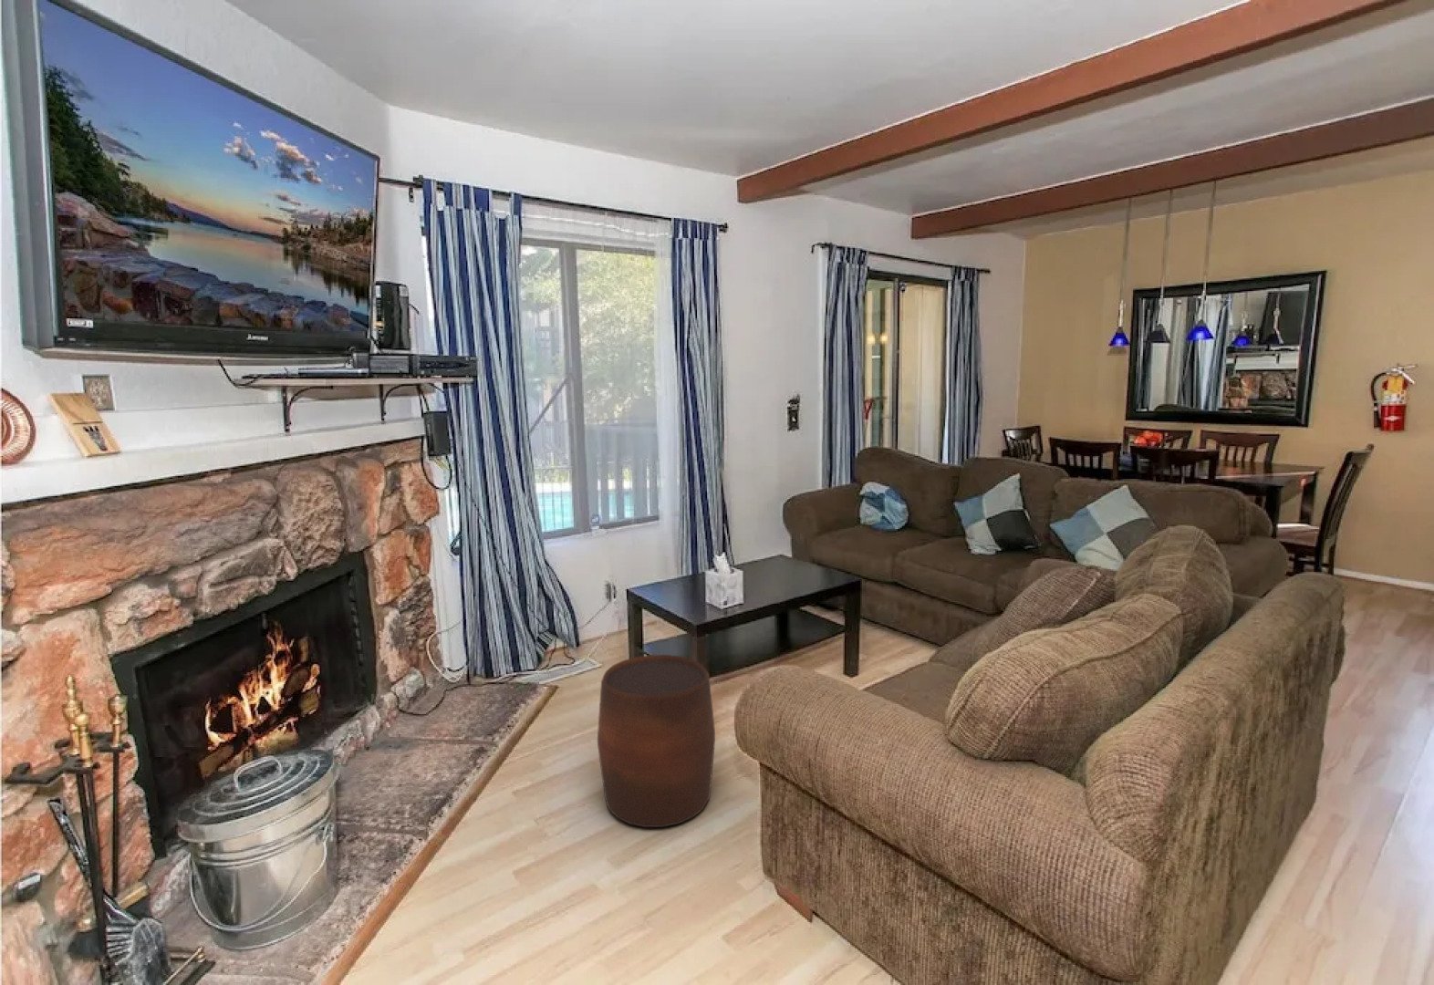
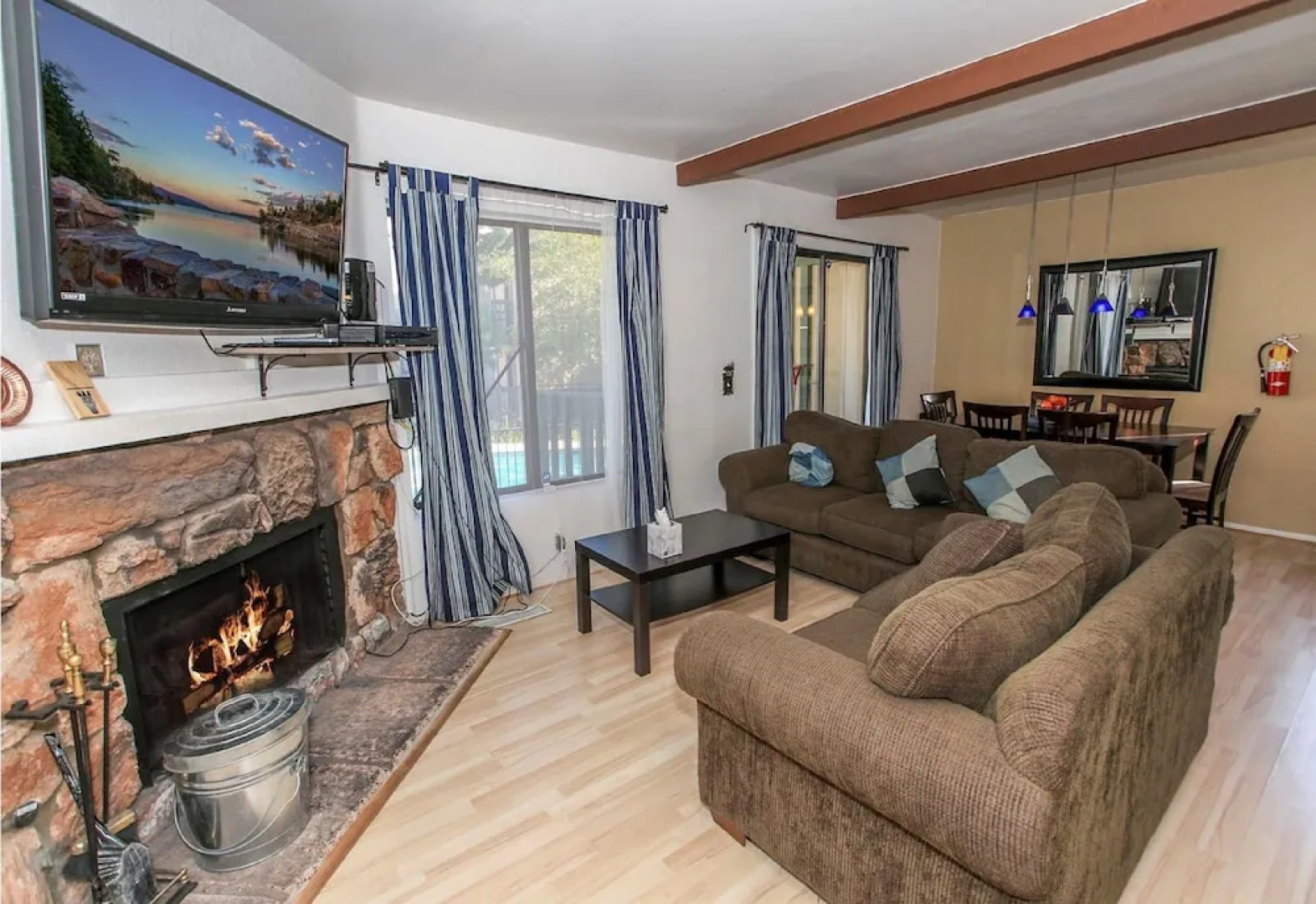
- stool (657, 735)
